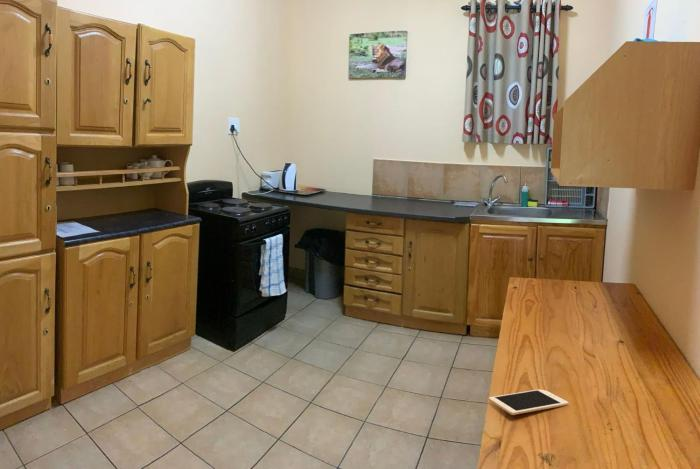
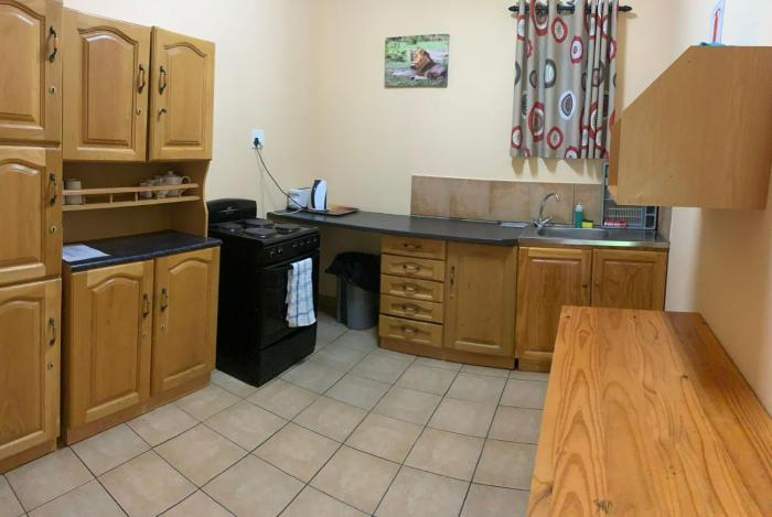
- cell phone (528, 401)
